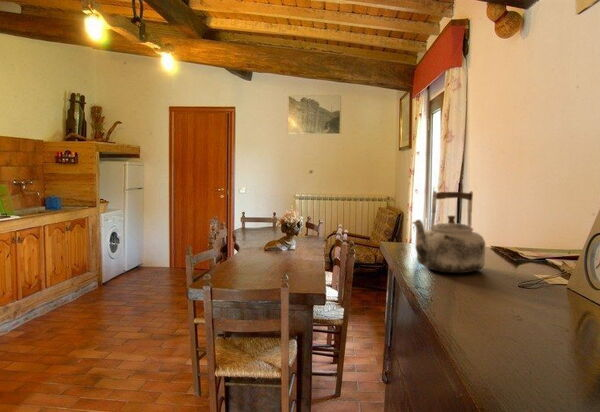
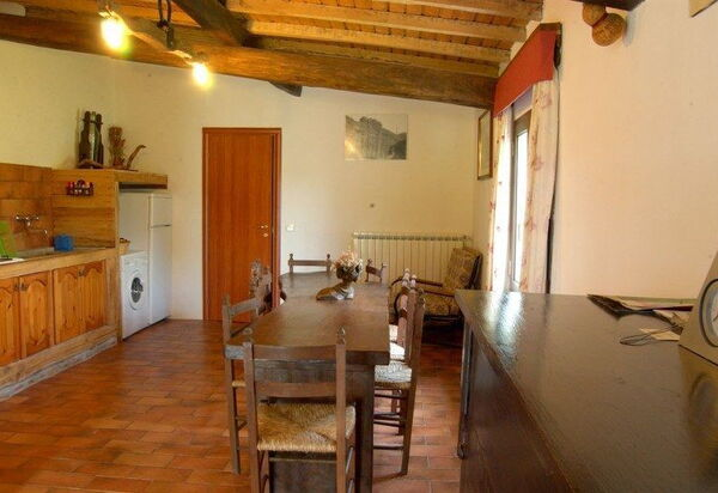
- kettle (444, 230)
